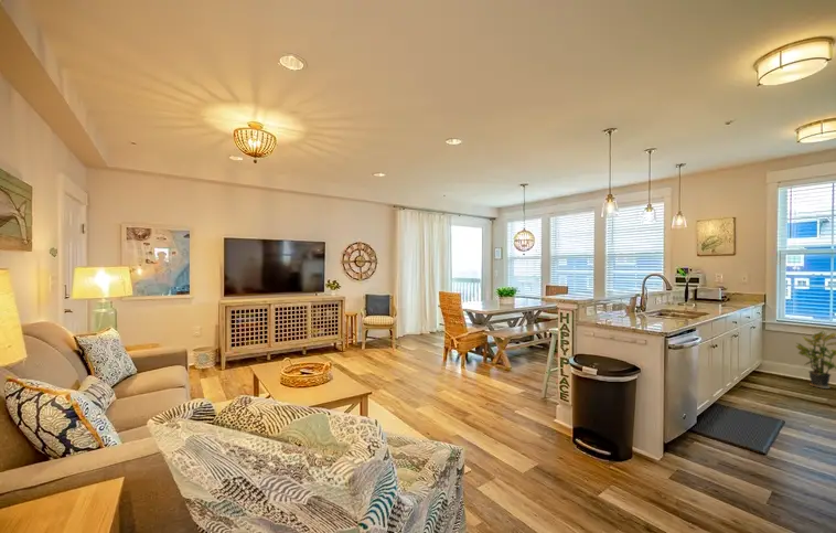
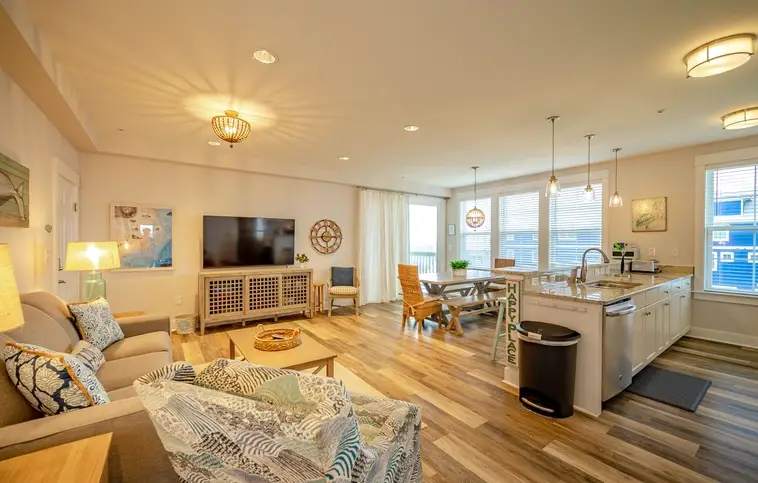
- potted plant (817, 358)
